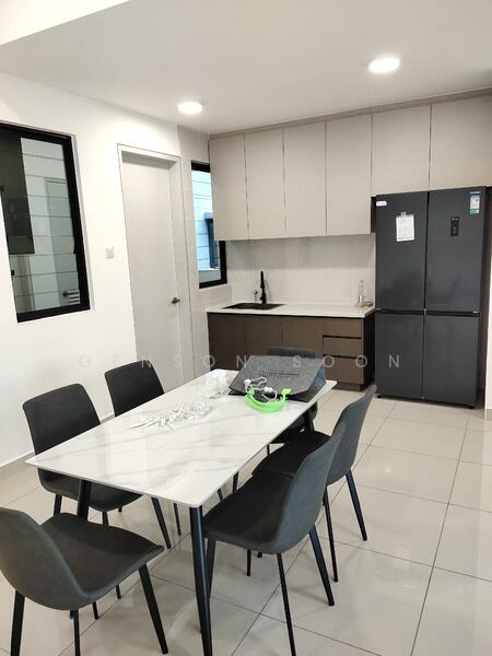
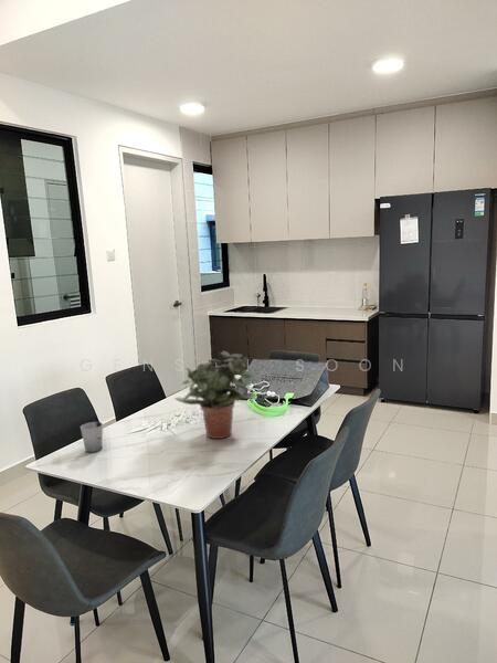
+ potted plant (215, 394)
+ cup (94, 435)
